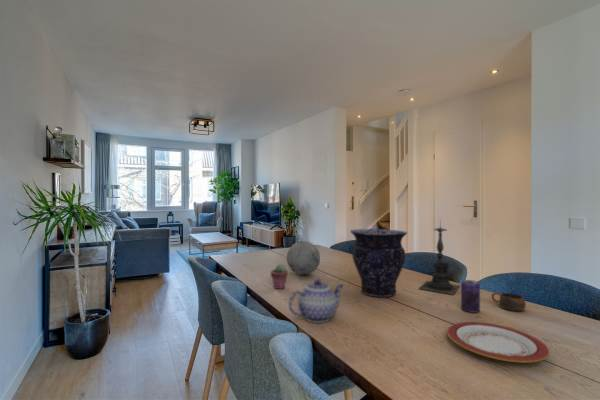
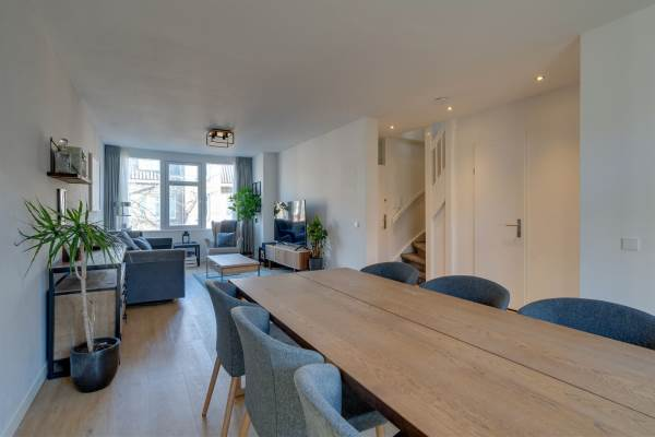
- candle holder (439, 253)
- beverage can (470, 295)
- vase (378, 261)
- cup (508, 300)
- potted succulent (279, 275)
- plate (494, 342)
- teapot (317, 298)
- decorative orb (303, 257)
